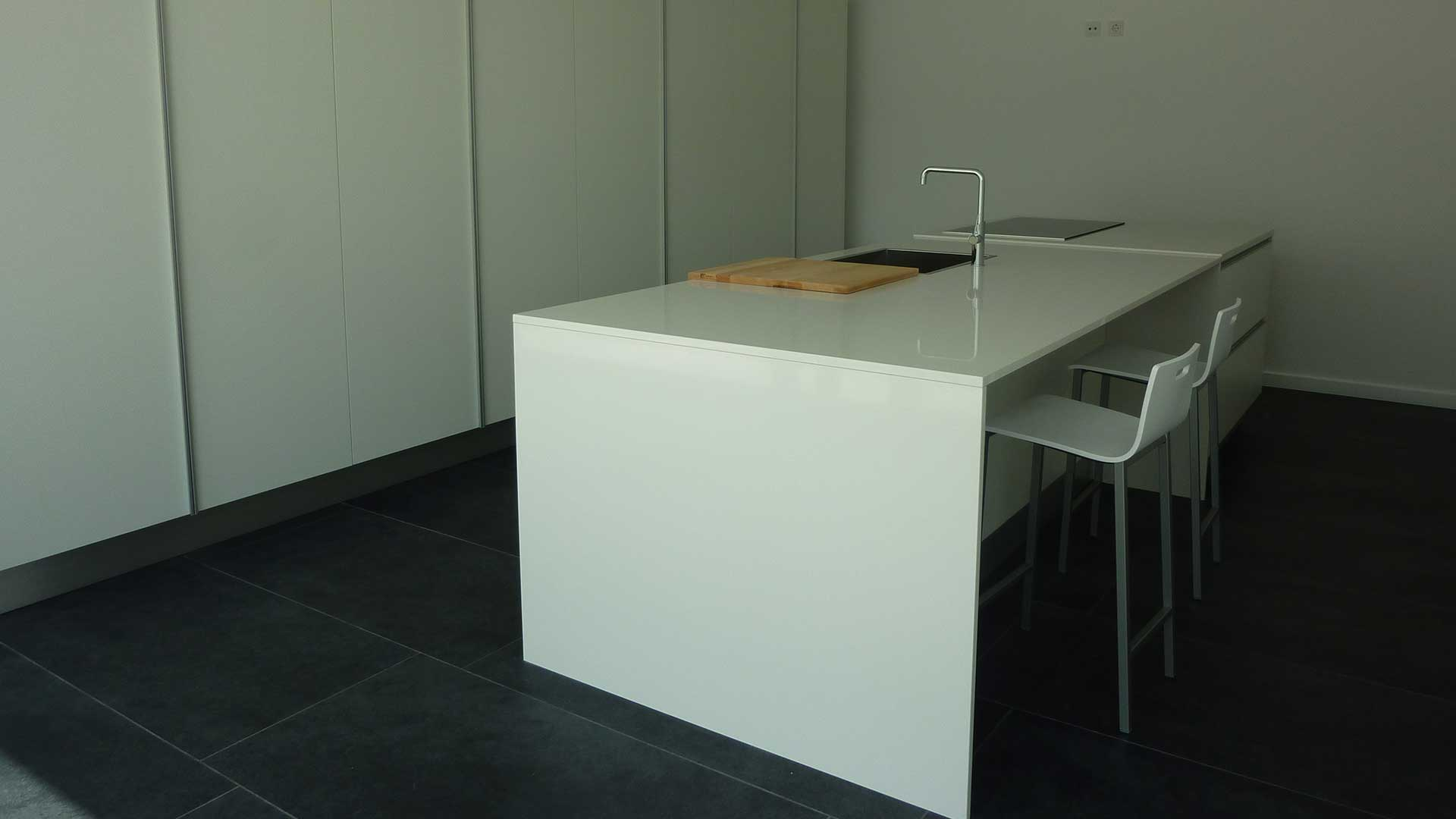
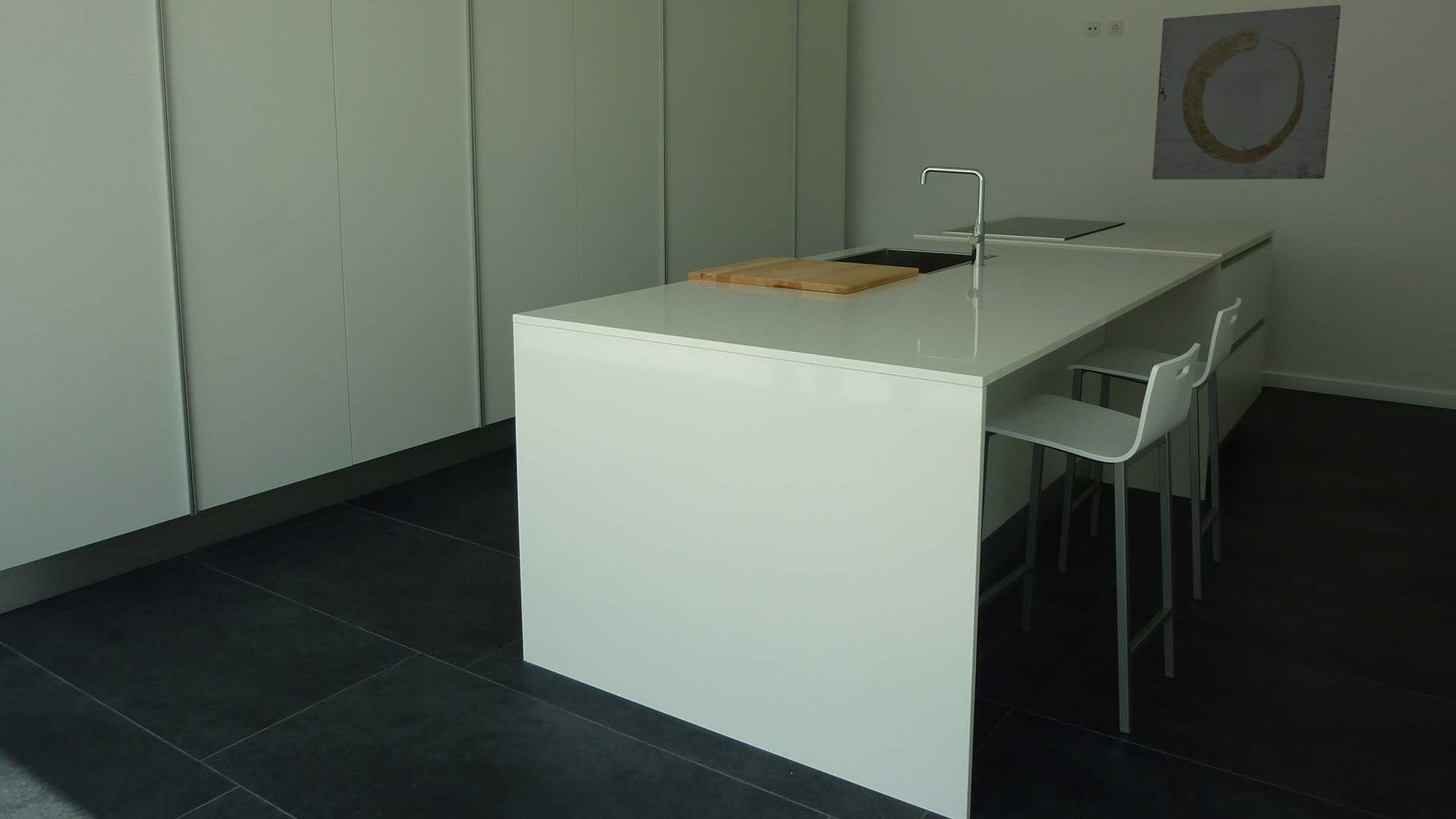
+ wall art (1241, 96)
